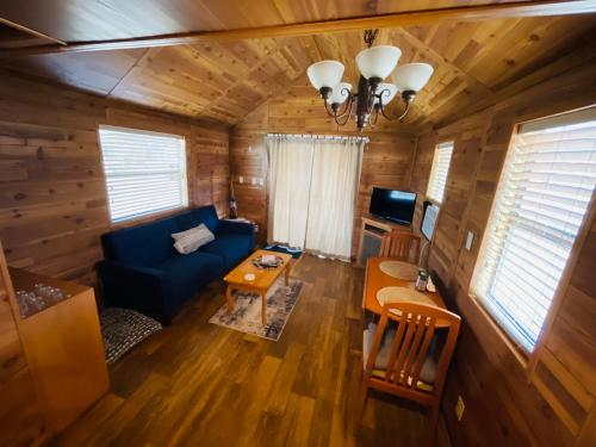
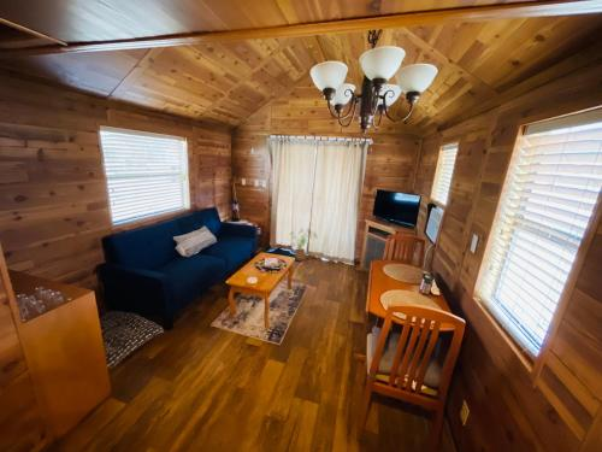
+ house plant (302, 245)
